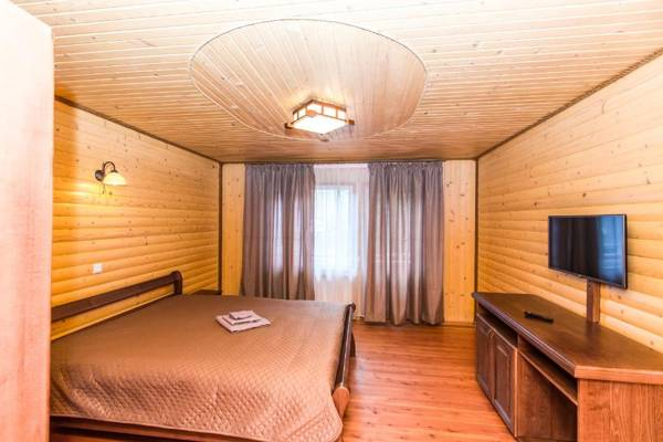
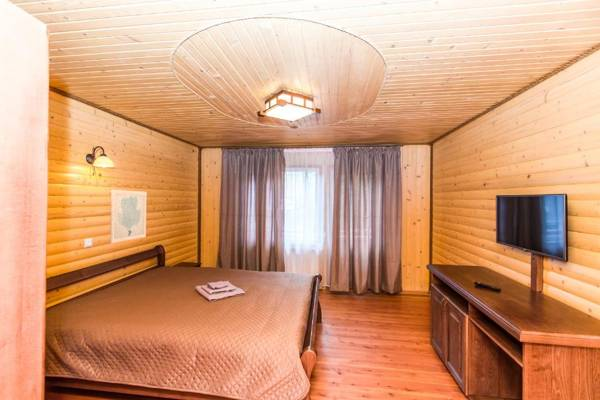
+ wall art (129, 215)
